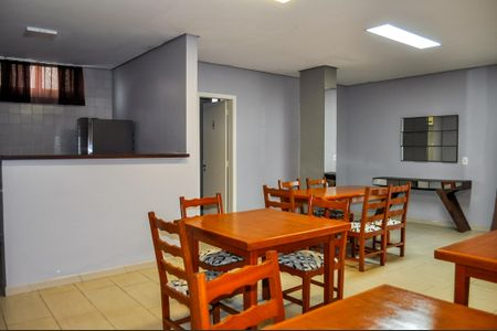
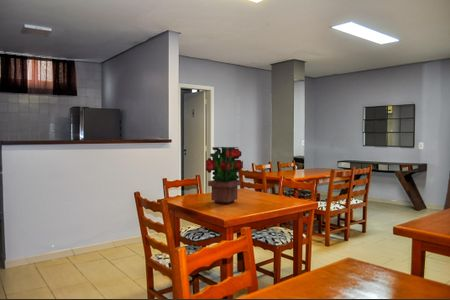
+ potted plant (224, 174)
